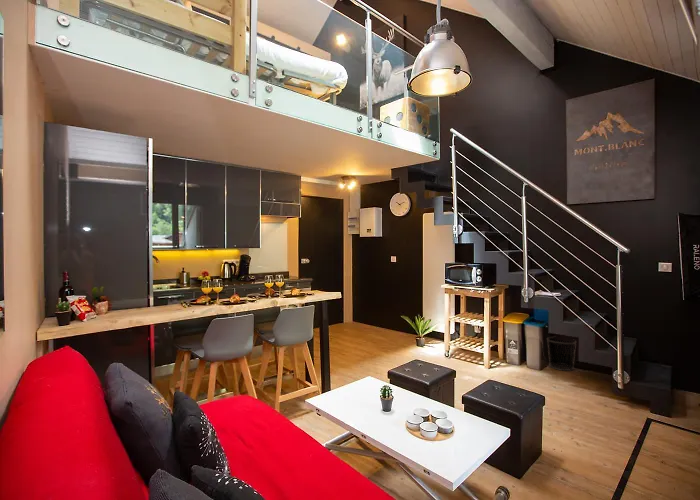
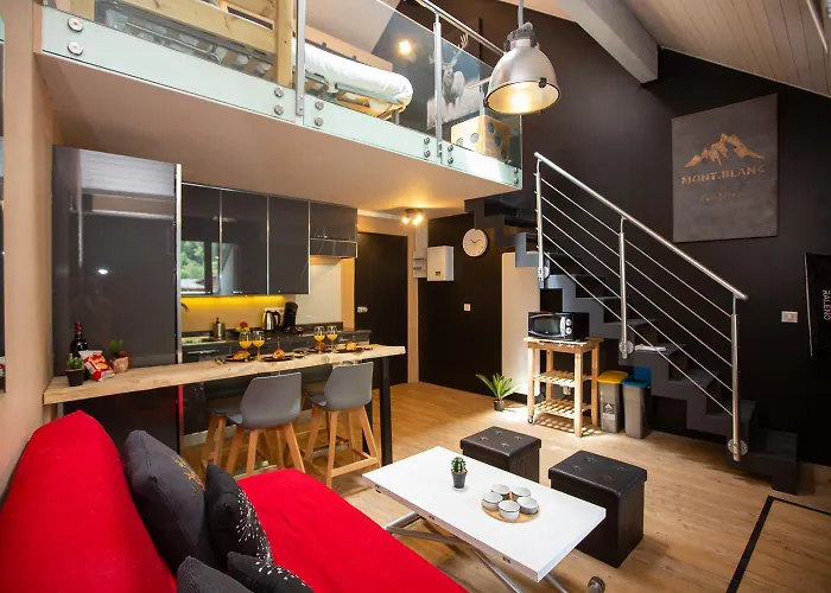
- waste bin (560, 353)
